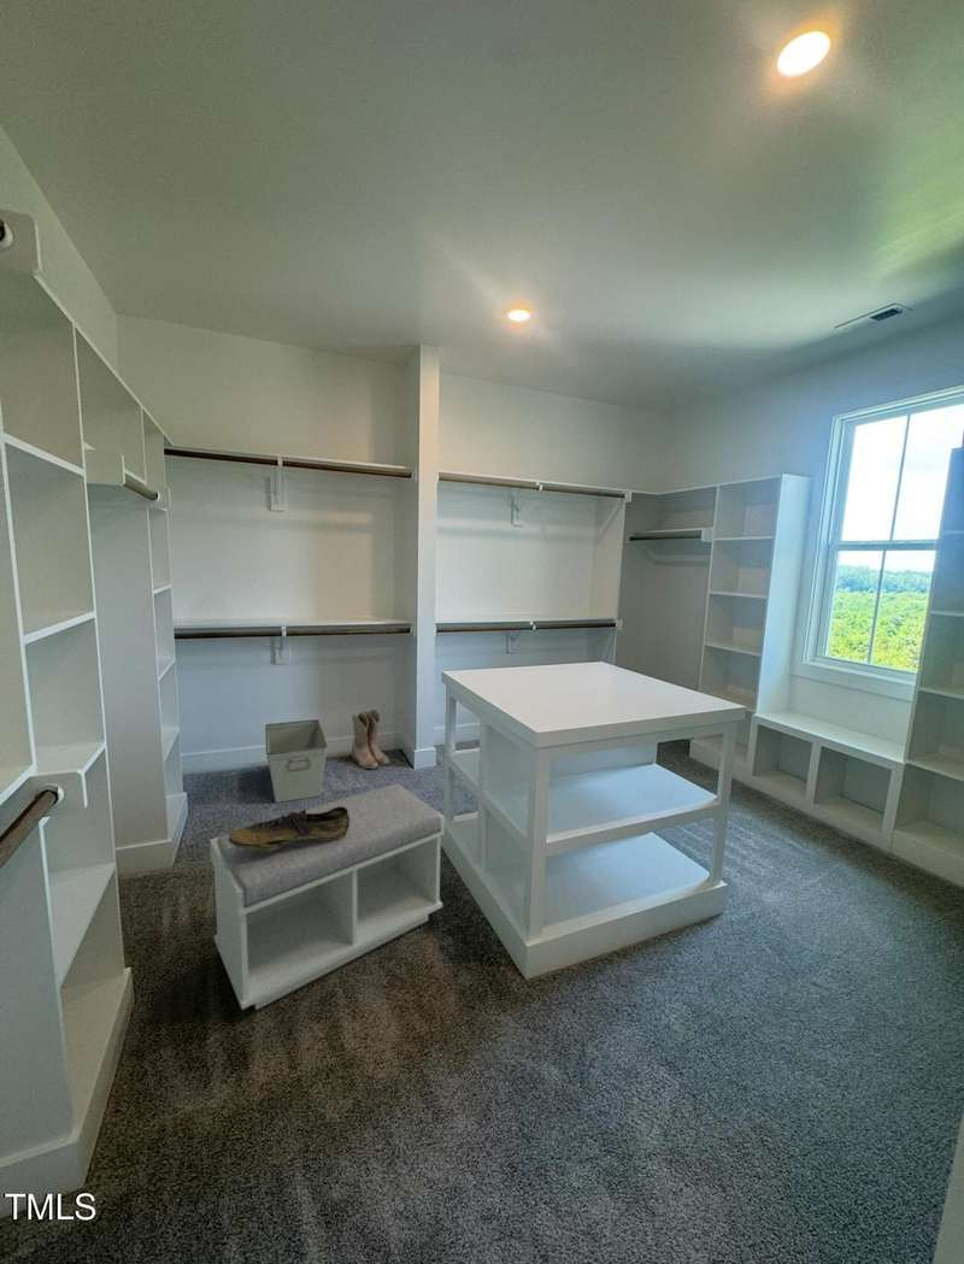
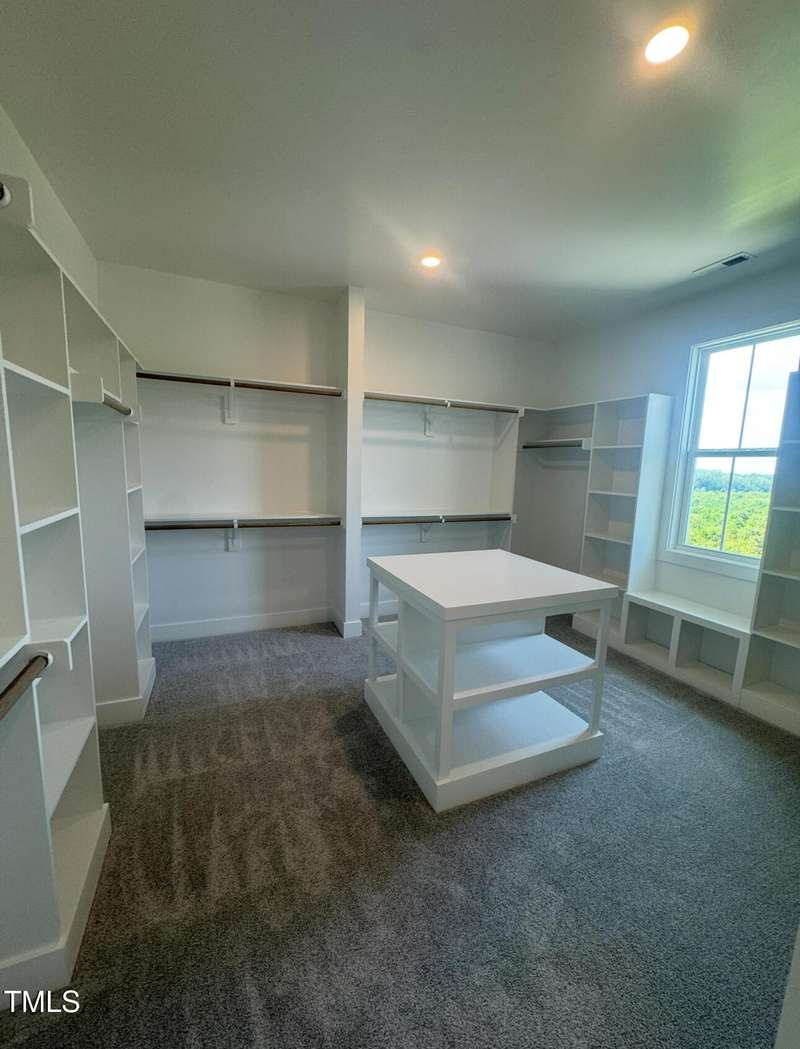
- shoe (290, 828)
- boots (370, 736)
- bench (335, 878)
- storage bin (295, 757)
